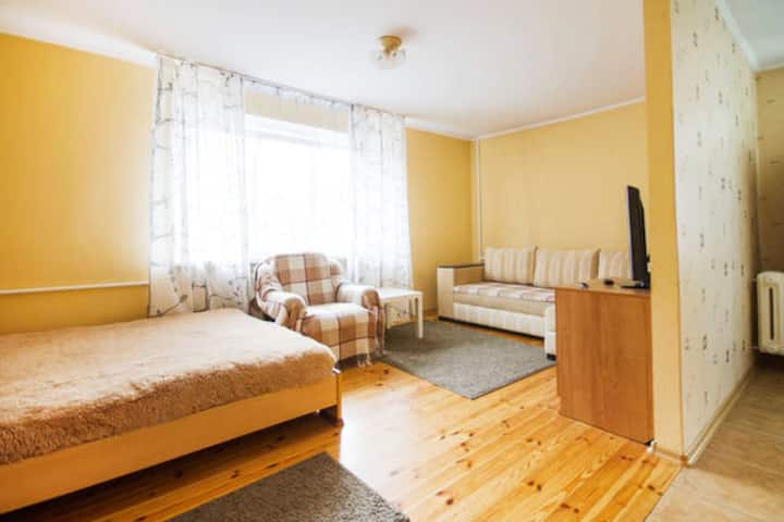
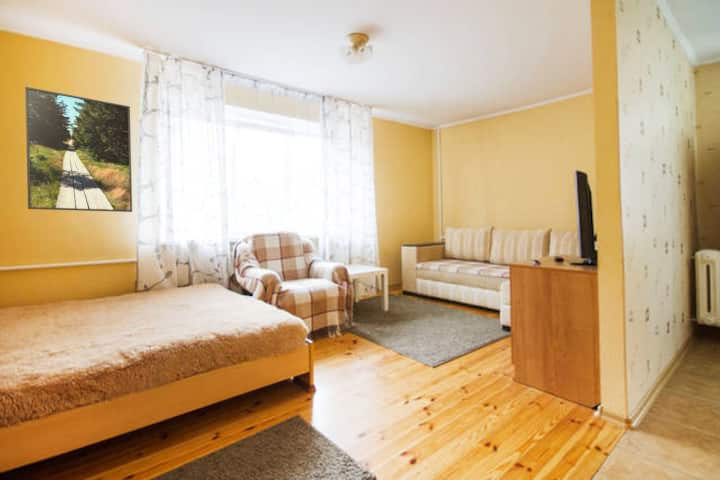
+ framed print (82, 154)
